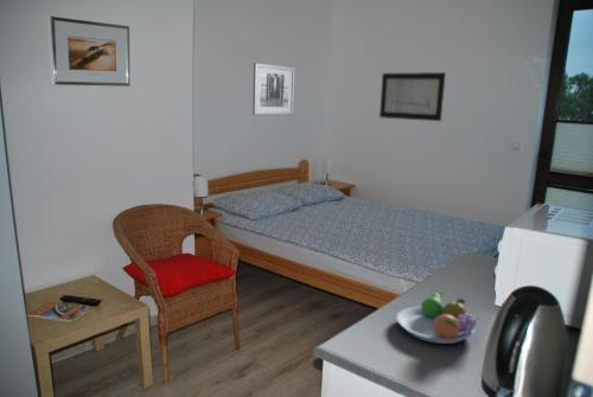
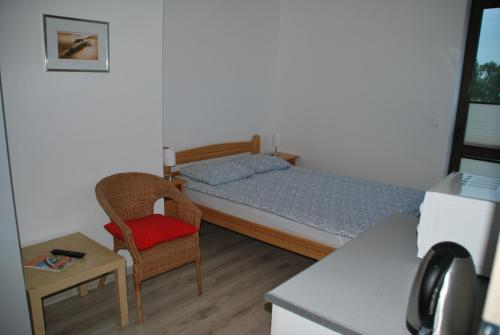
- wall art (274, 90)
- fruit bowl (436, 313)
- wall art (410, 96)
